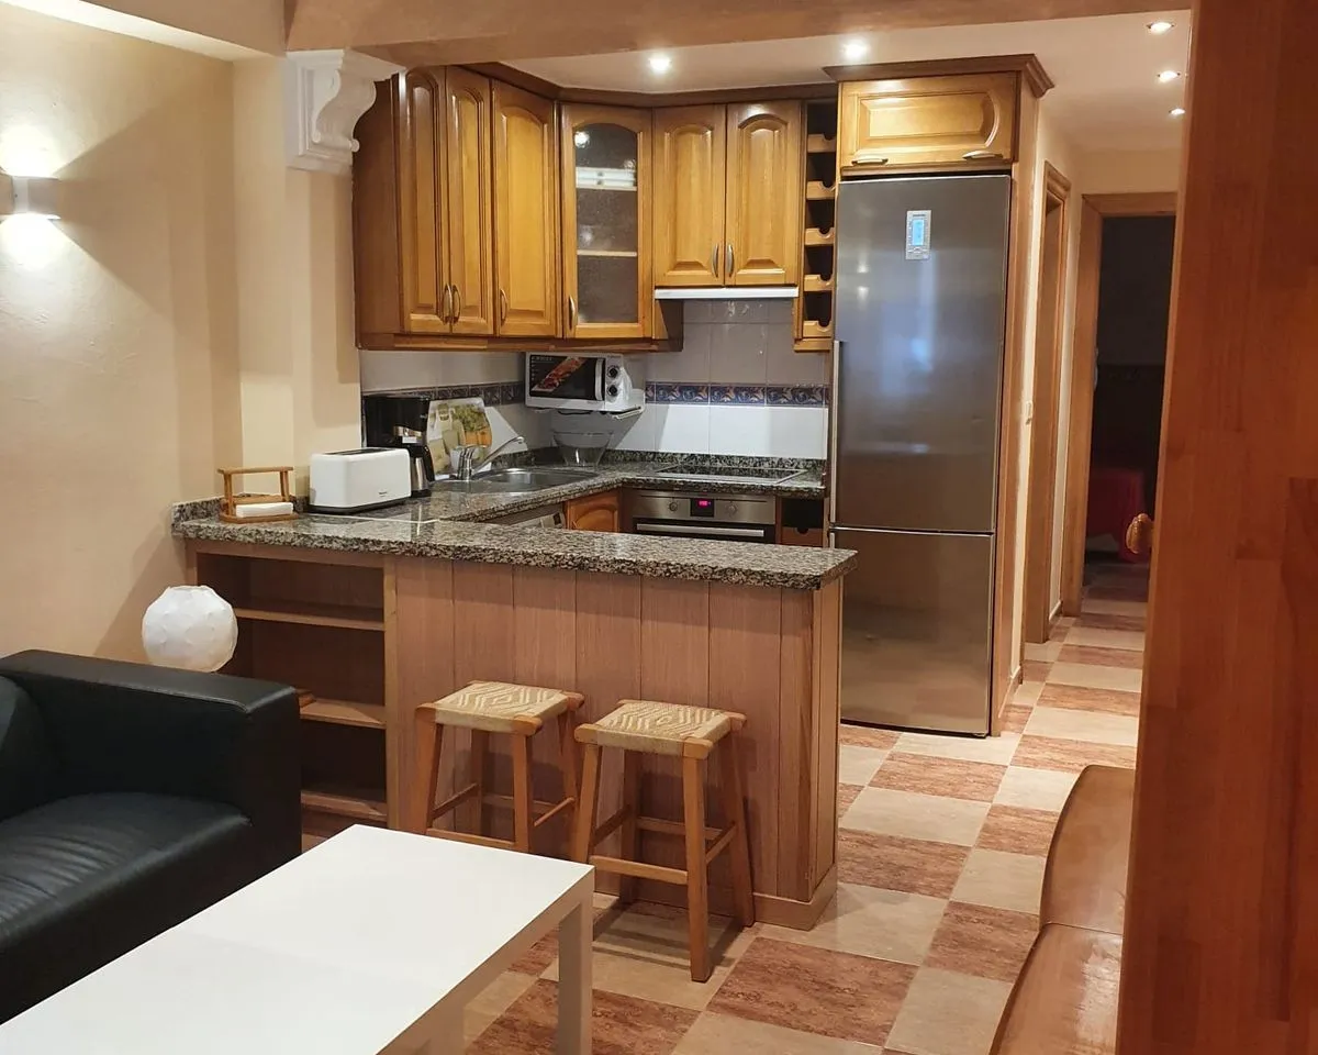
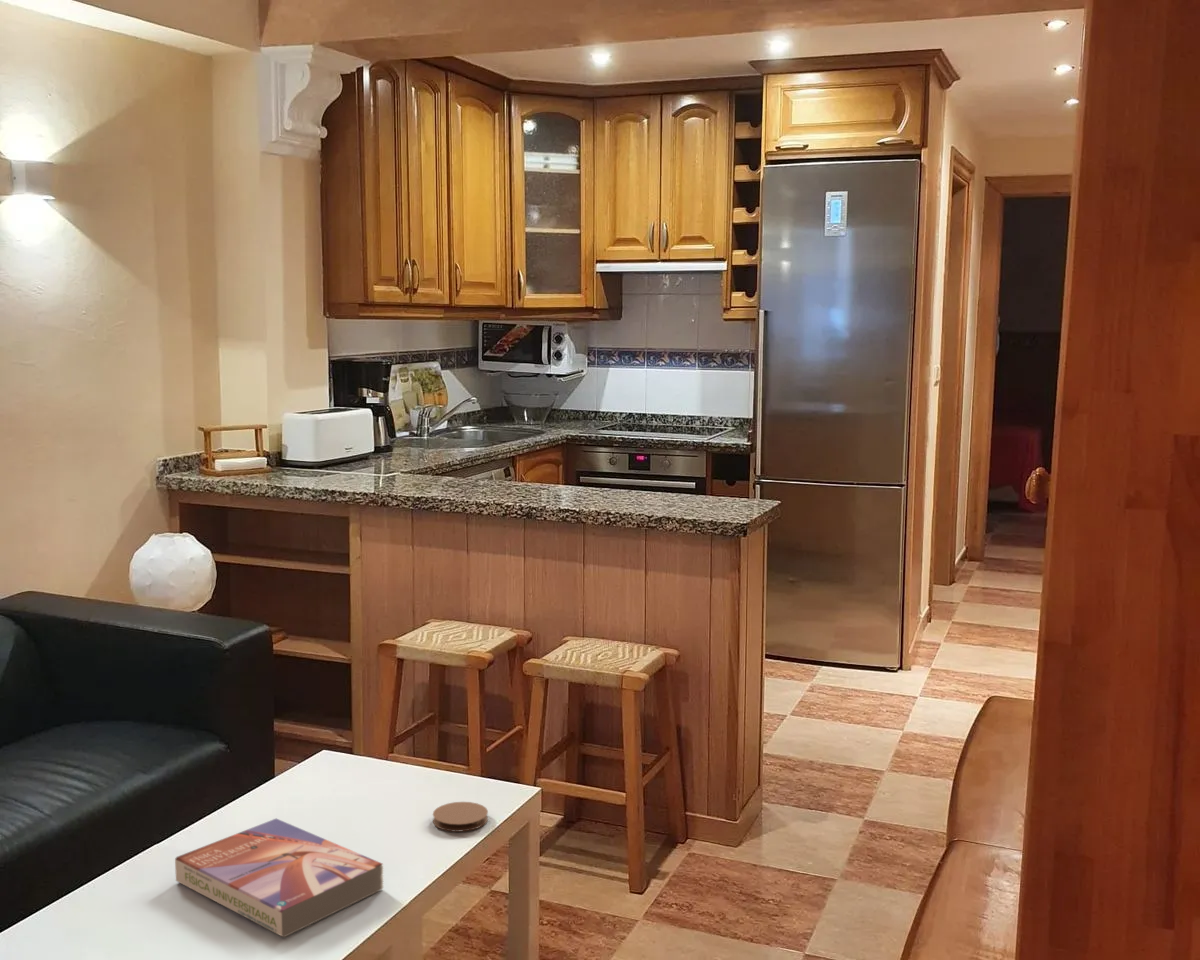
+ coaster (460, 816)
+ textbook (279, 873)
